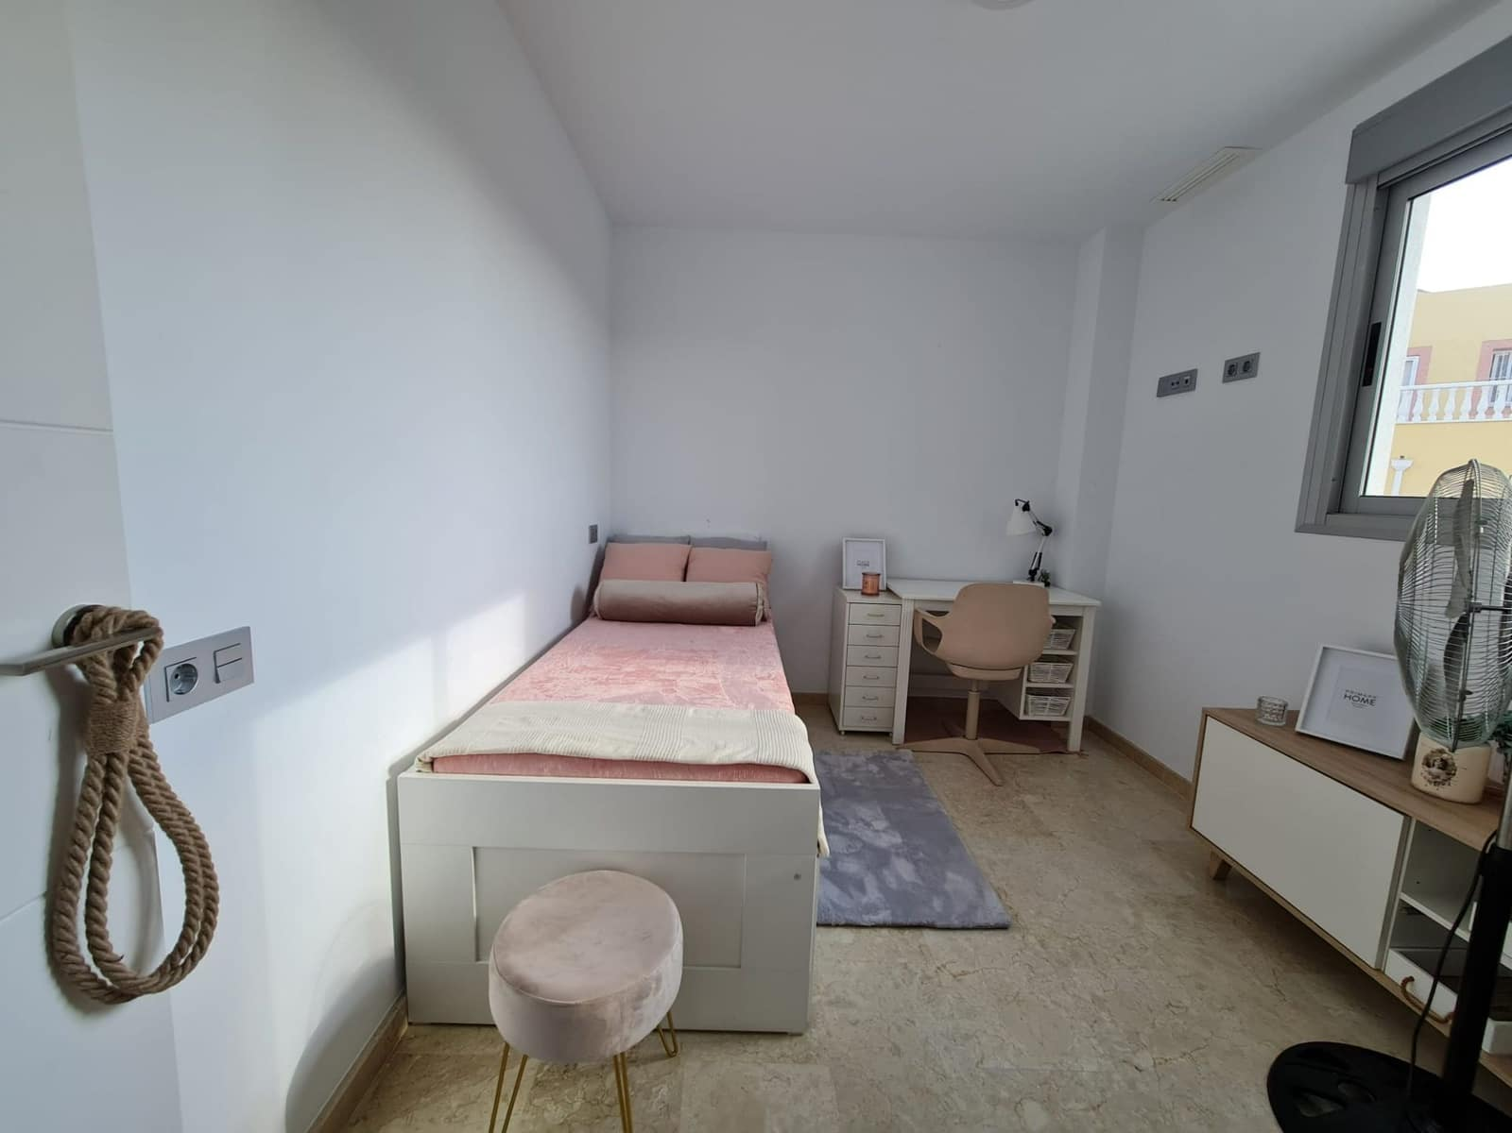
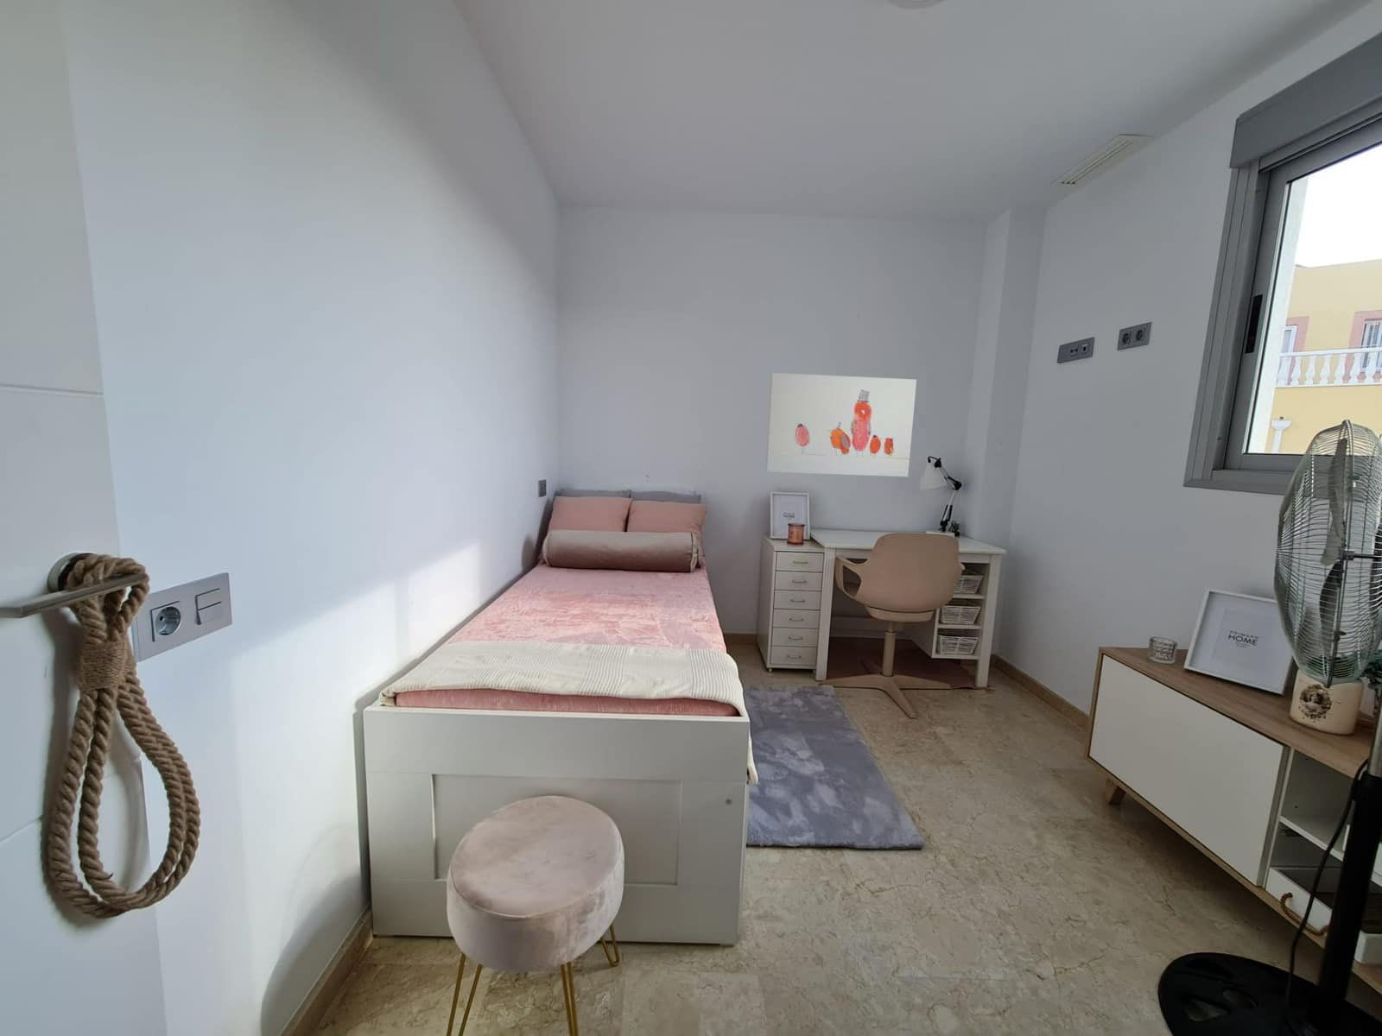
+ wall art (840, 425)
